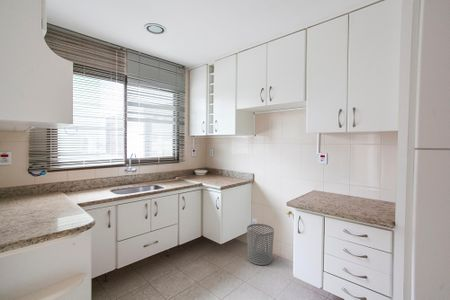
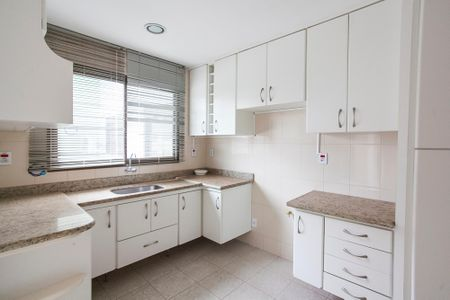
- waste bin (260, 243)
